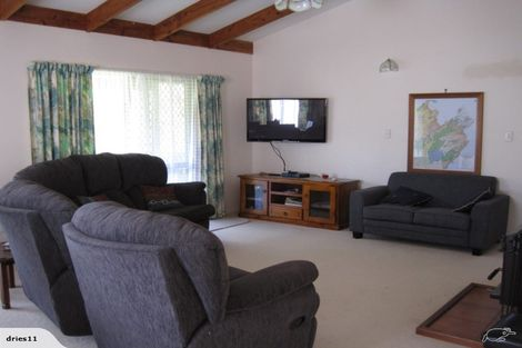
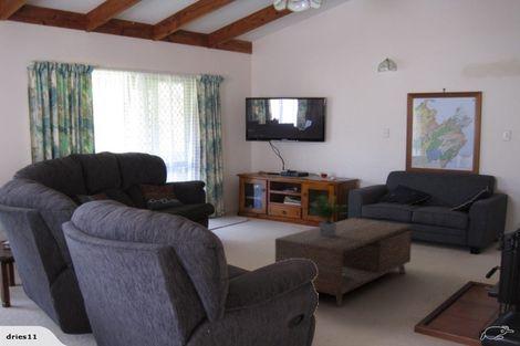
+ coffee table (346, 237)
